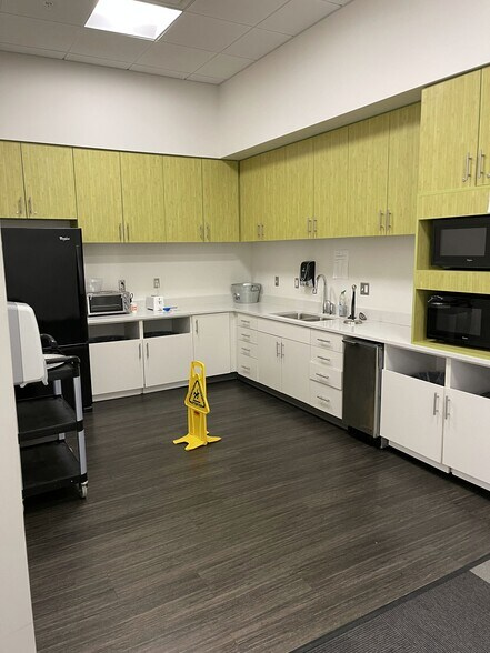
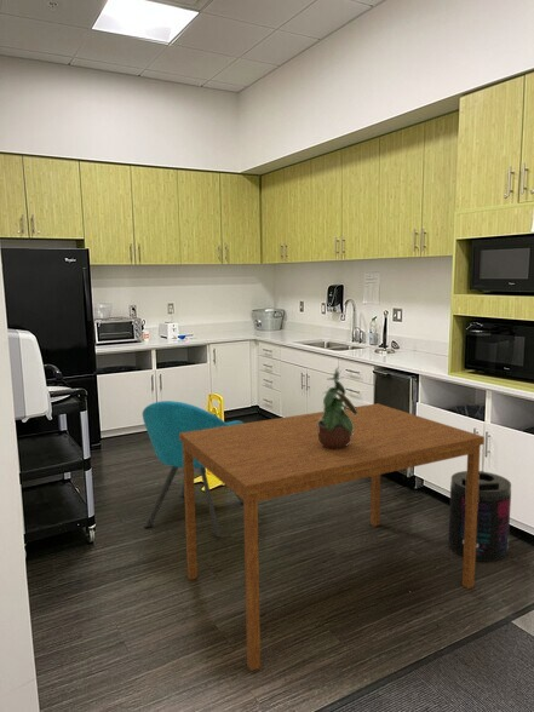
+ potted plant (337, 406)
+ chair (194, 458)
+ dining table (321, 487)
+ supplement container (478, 512)
